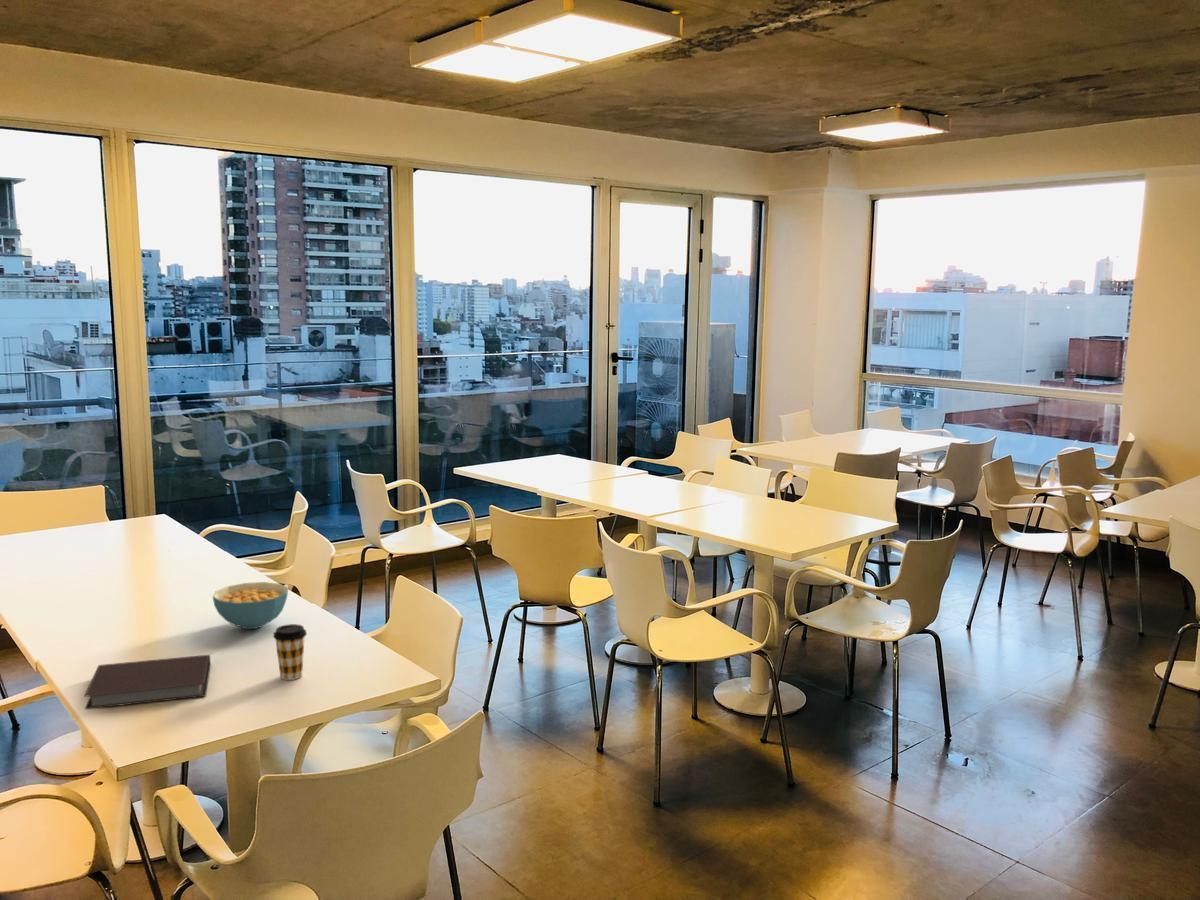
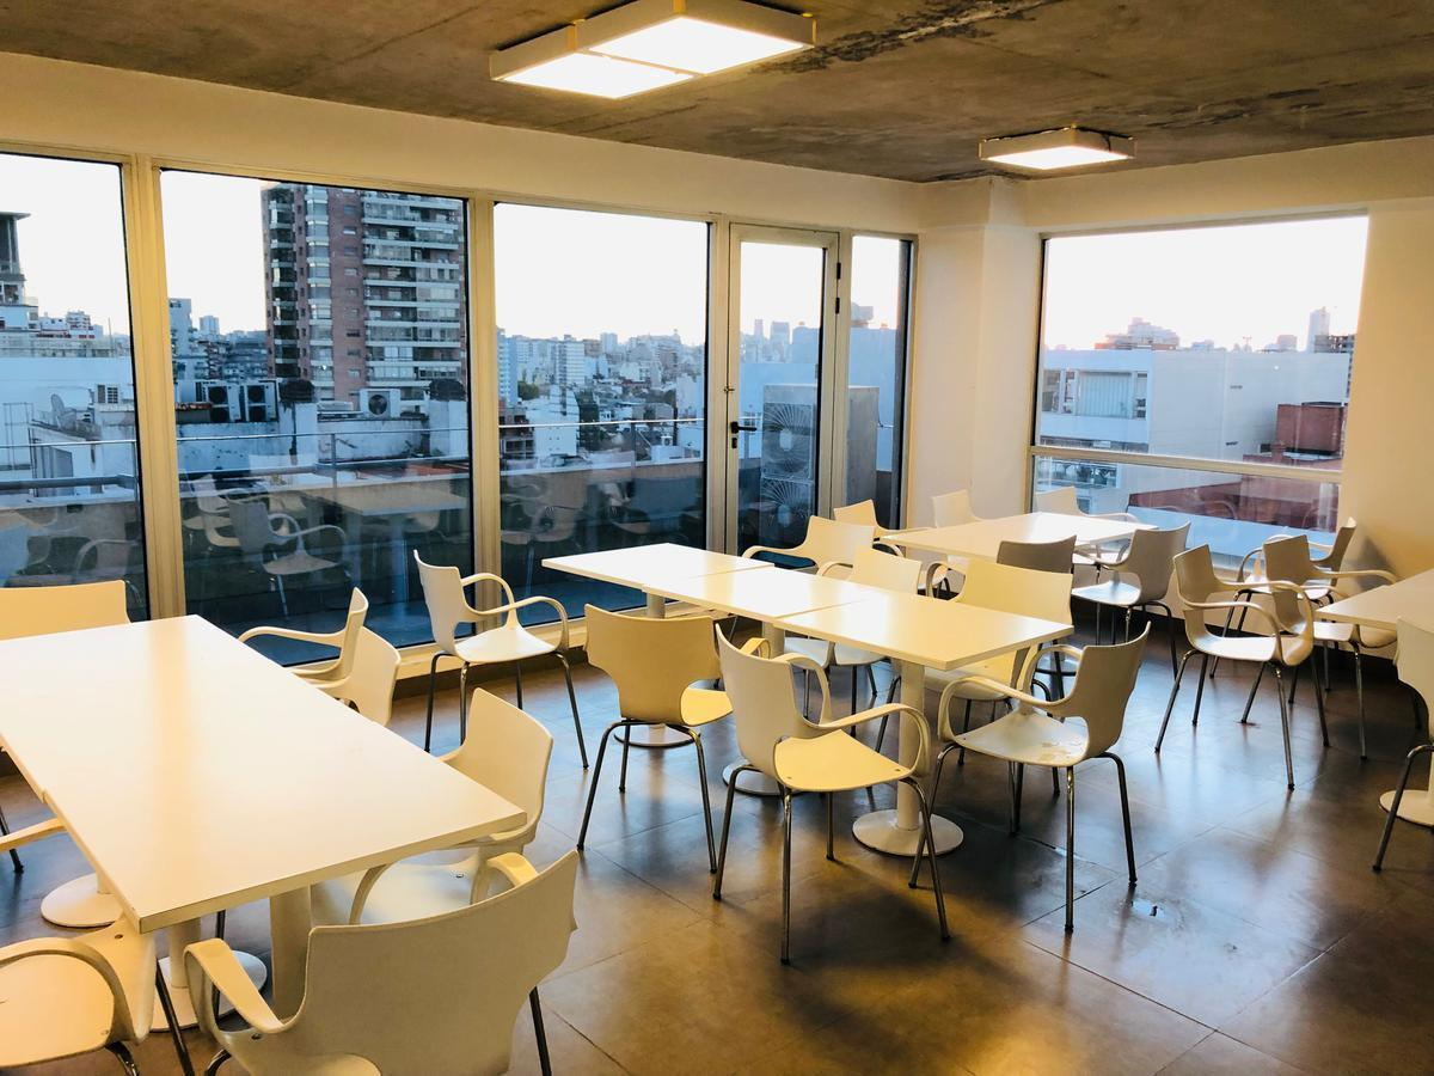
- coffee cup (290, 652)
- notebook (151, 679)
- cereal bowl (251, 609)
